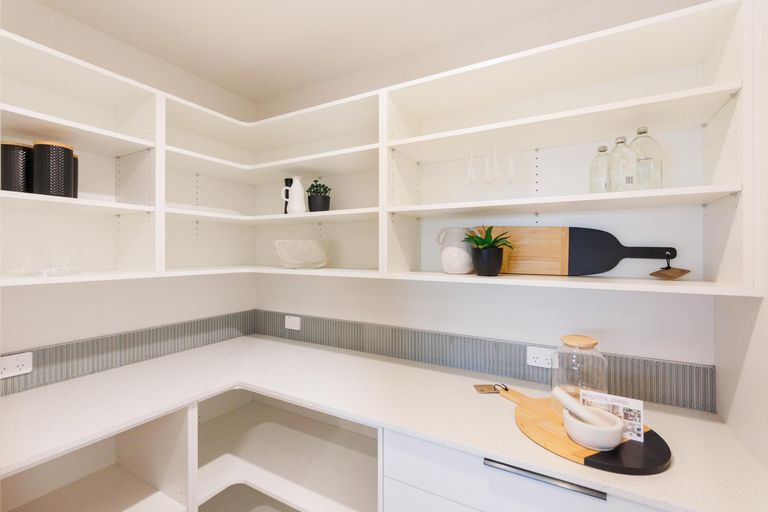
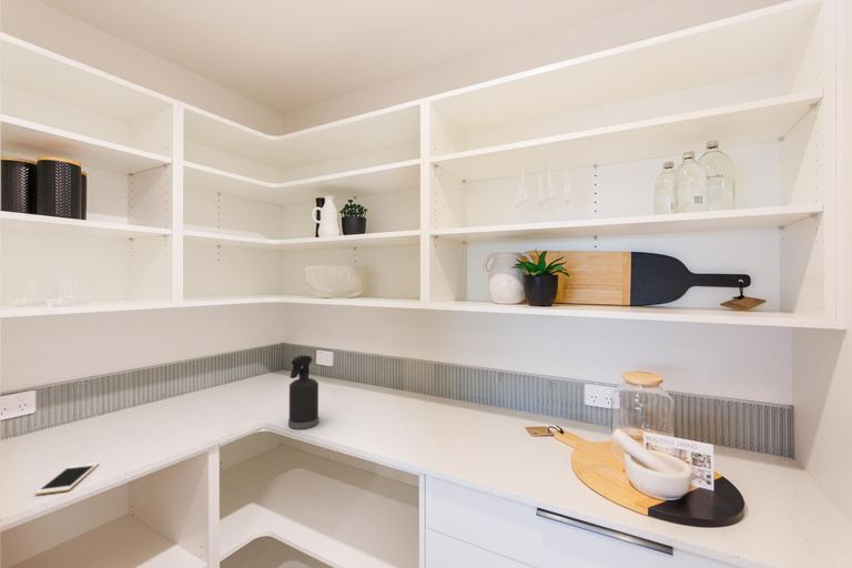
+ spray bottle (303, 389)
+ cell phone (69, 477)
